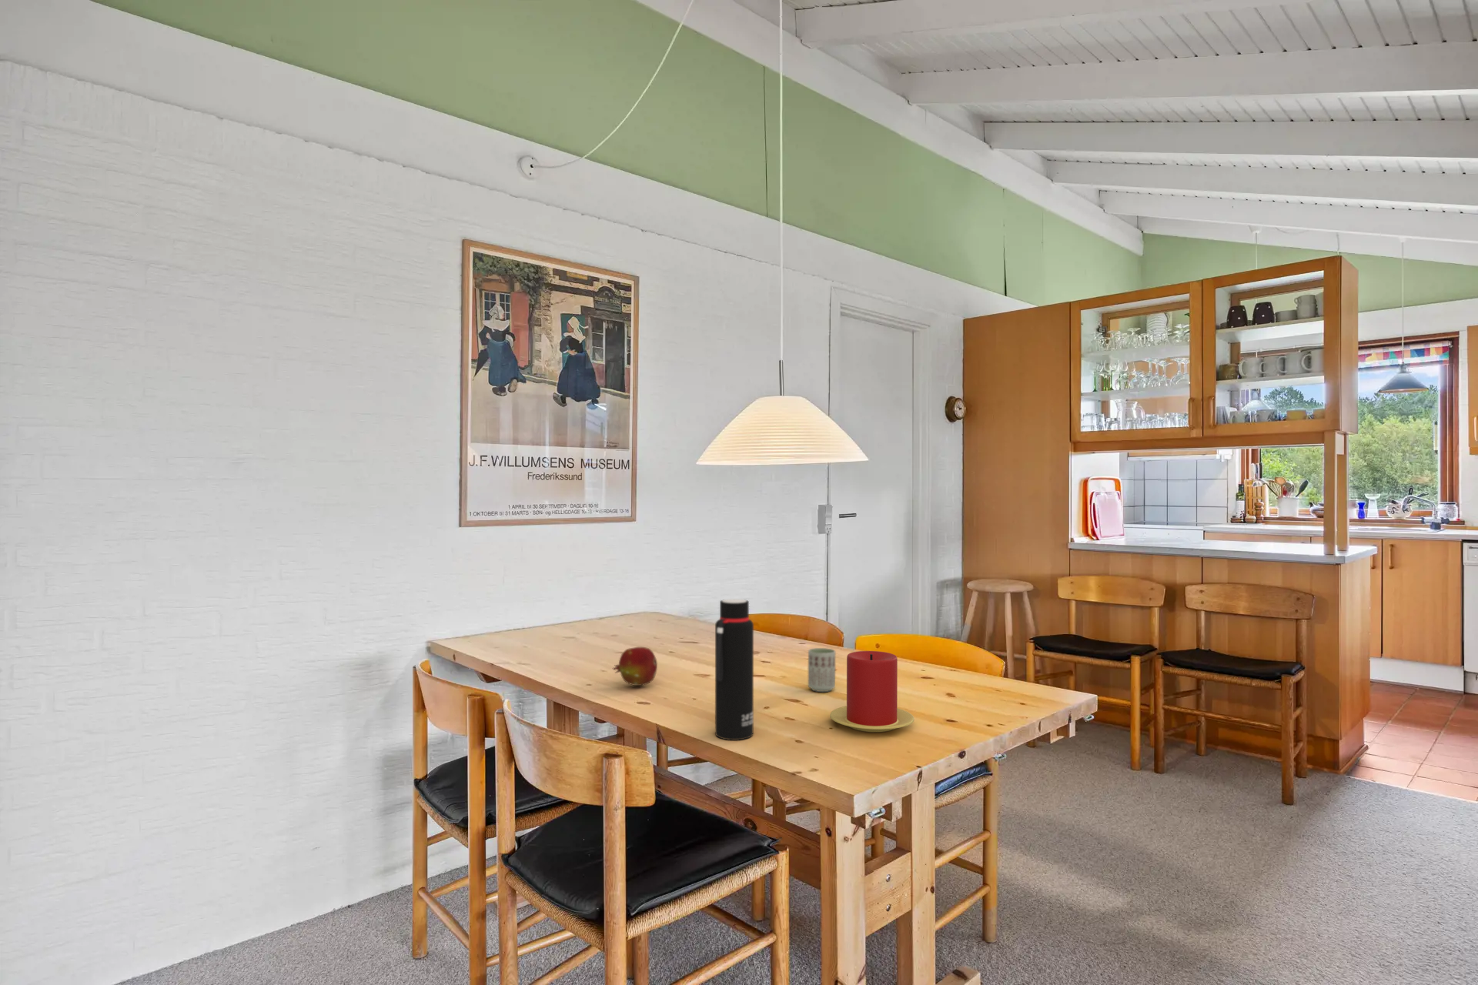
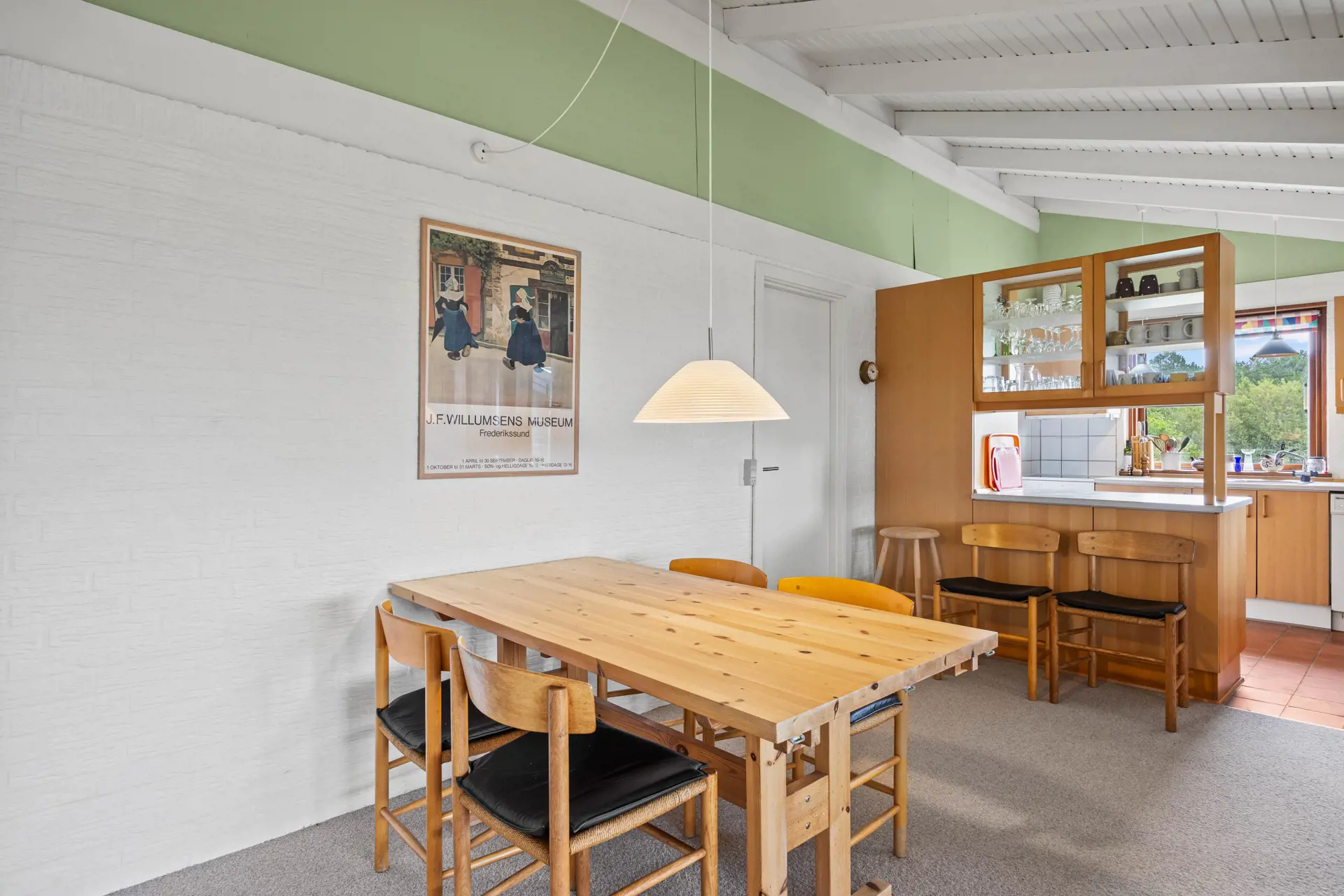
- candle (871, 689)
- fruit (635, 666)
- water bottle (731, 668)
- cup (821, 669)
